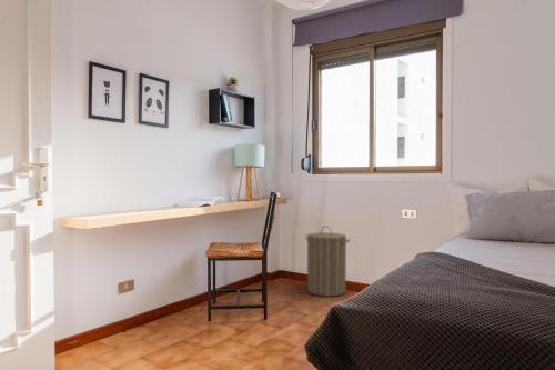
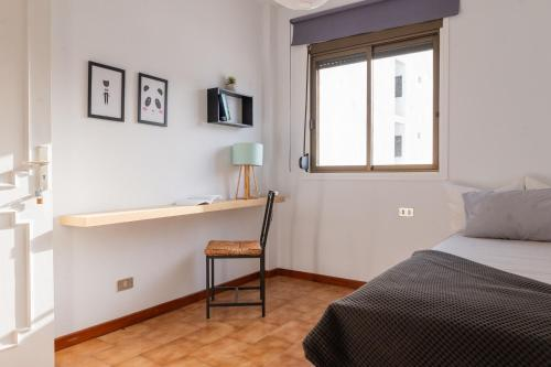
- laundry hamper (326, 258)
